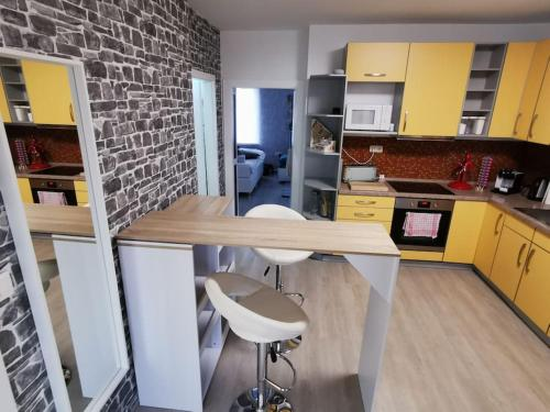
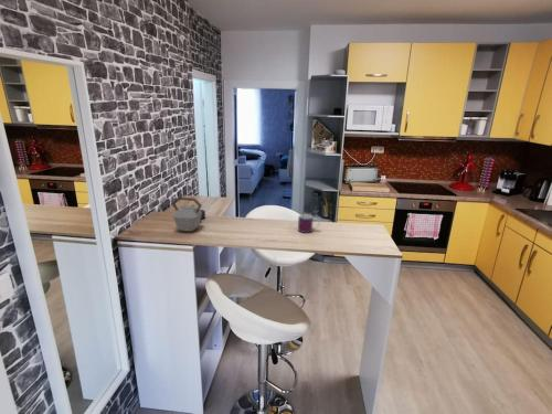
+ mug (308, 223)
+ kettle (192, 210)
